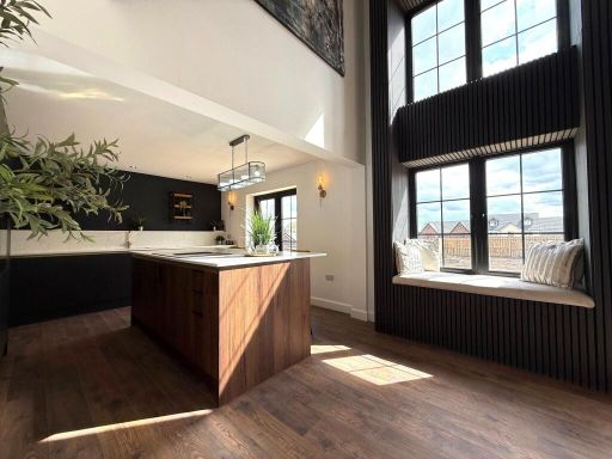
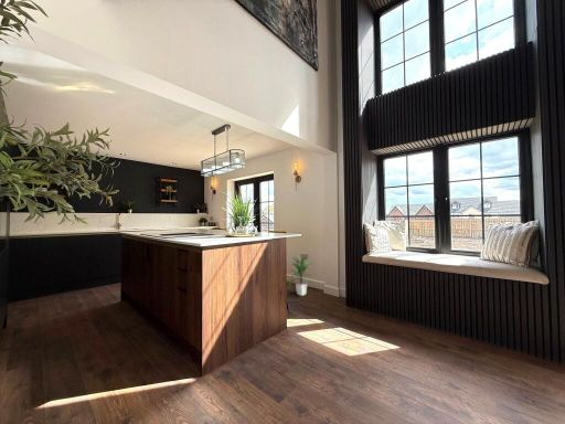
+ indoor plant (299, 274)
